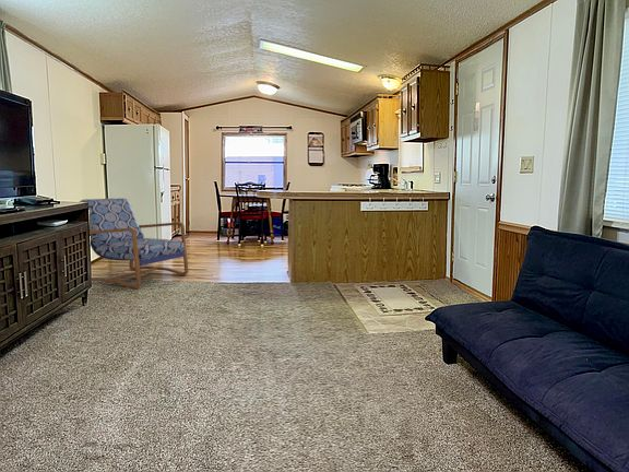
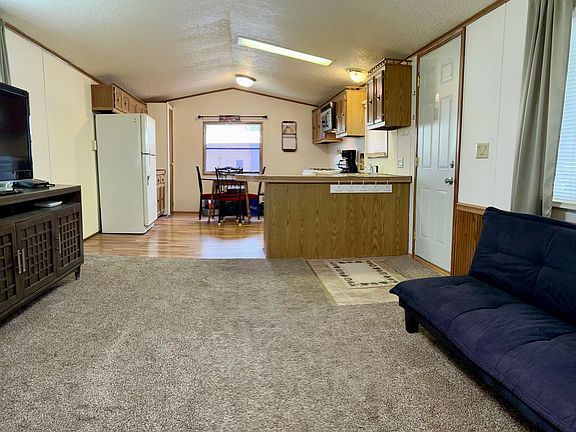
- armchair (131, 238)
